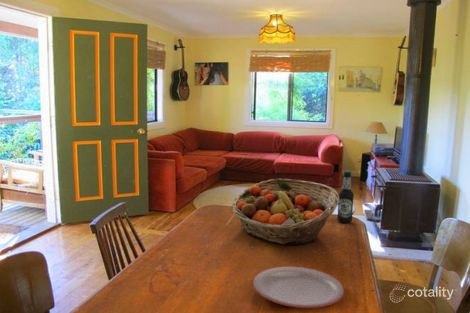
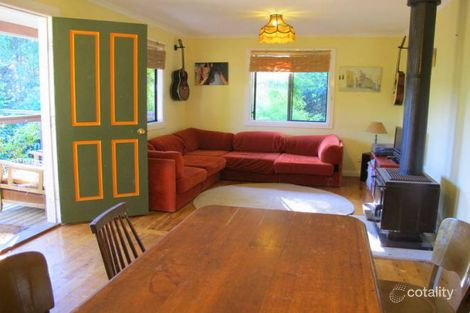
- fruit basket (283, 209)
- bottle (346, 196)
- plate (297, 287)
